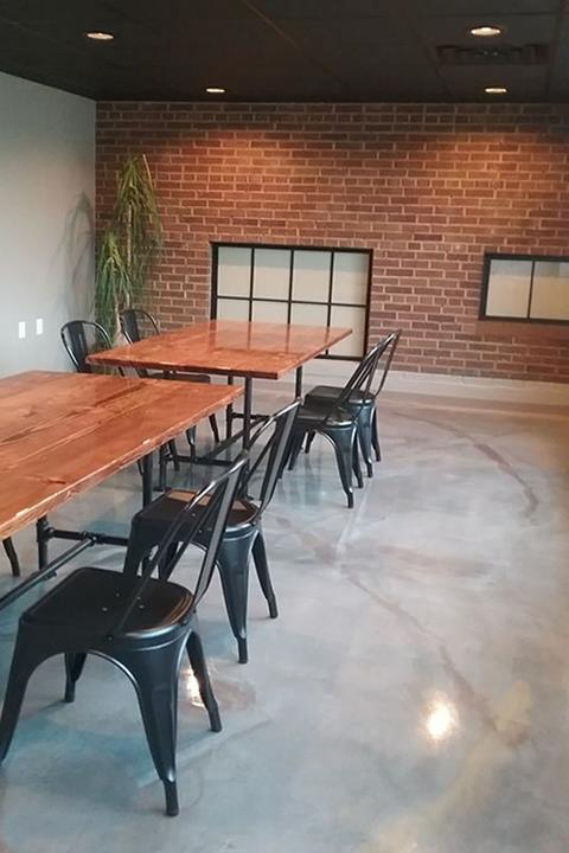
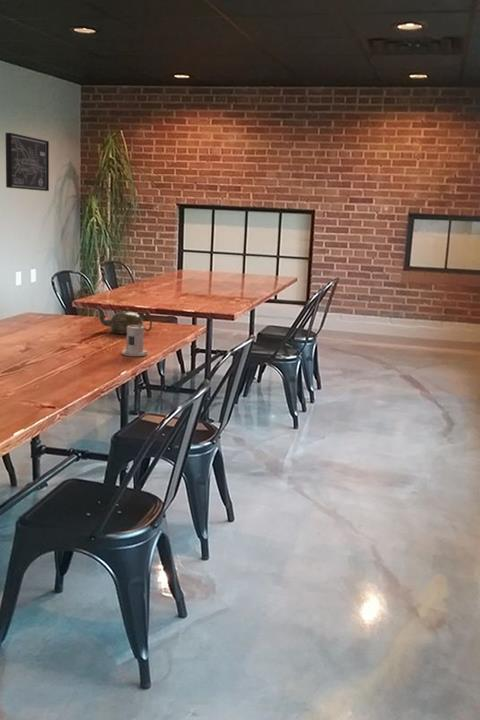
+ candle (134, 338)
+ wall art (28, 163)
+ teapot (123, 319)
